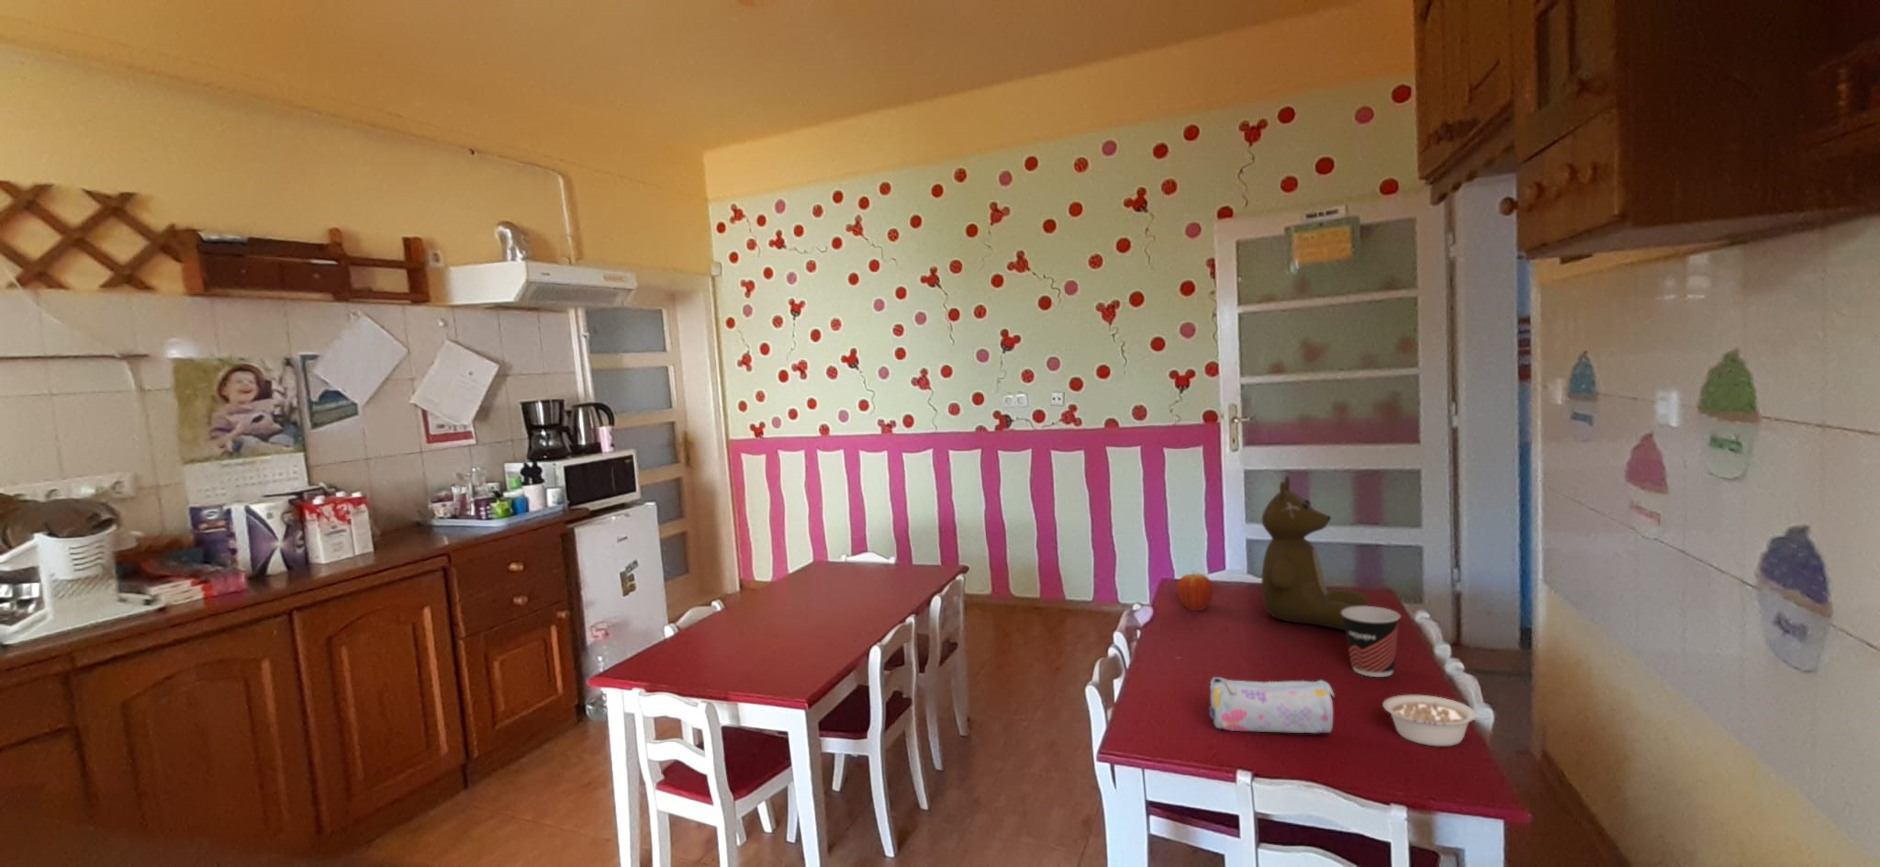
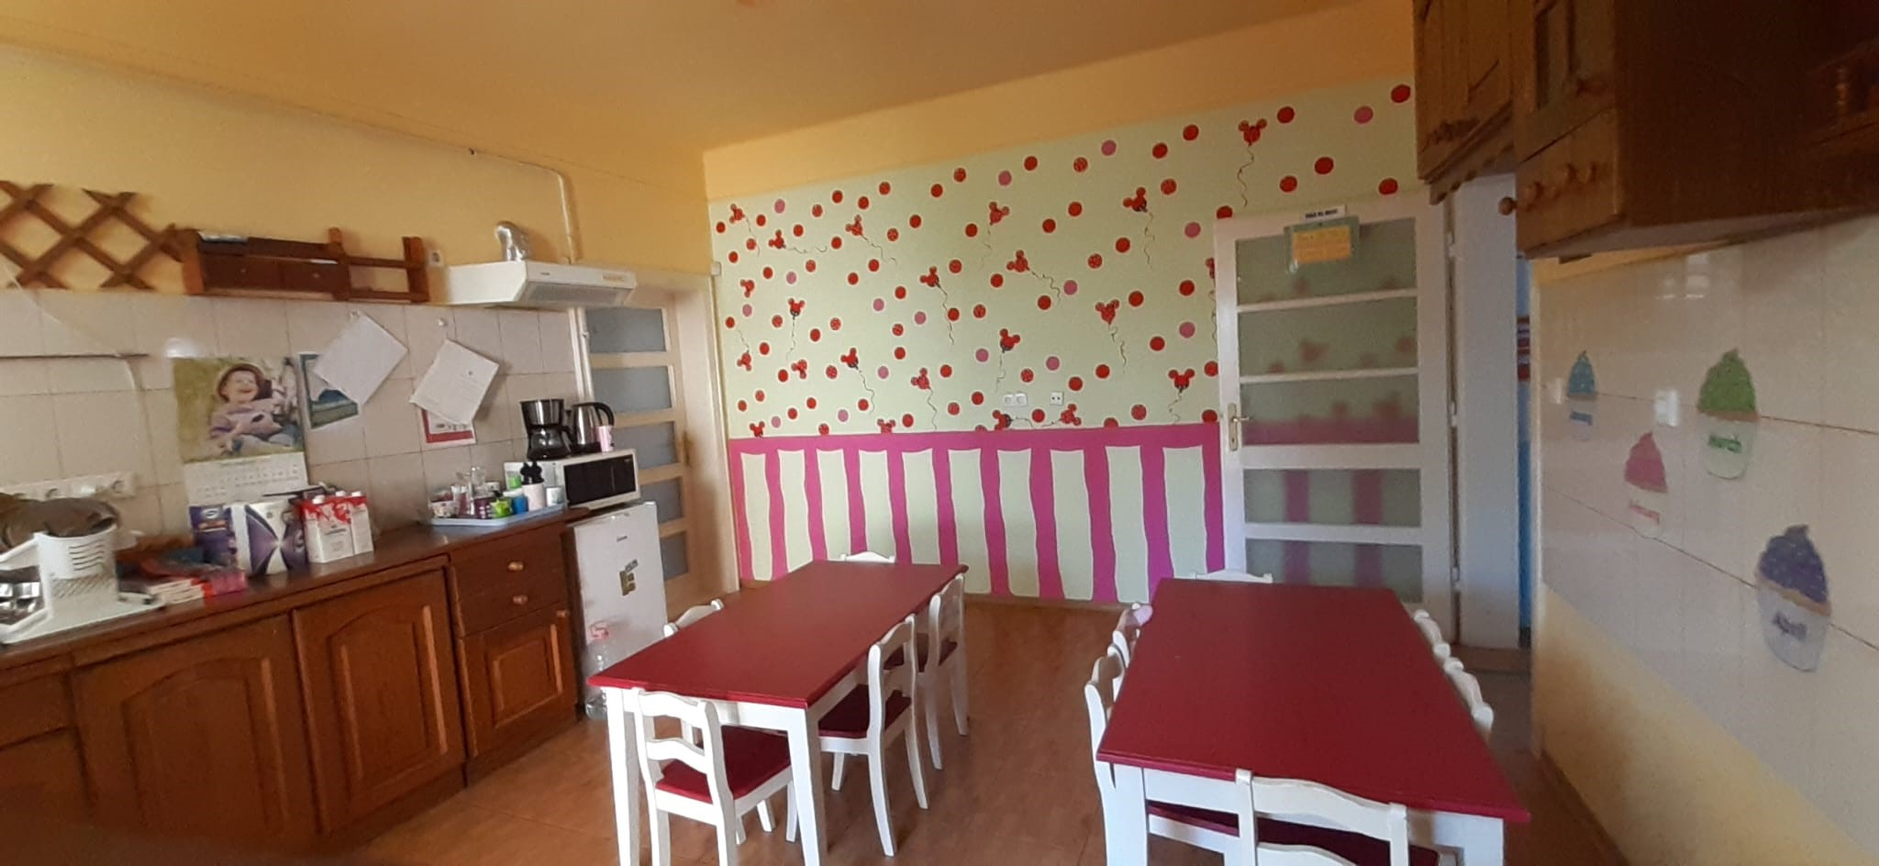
- teddy bear (1310, 549)
- fruit (1195, 590)
- pencil case (1270, 703)
- cup (1372, 642)
- legume (1432, 720)
